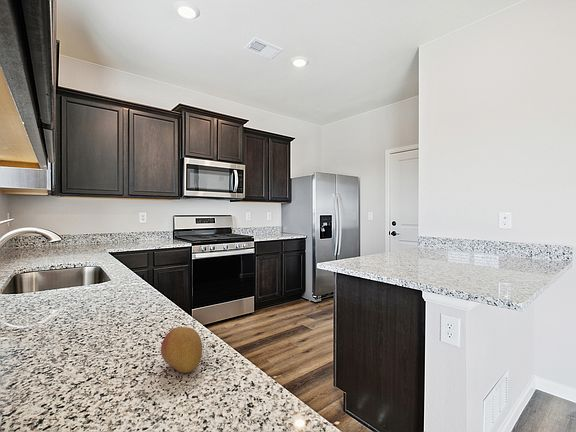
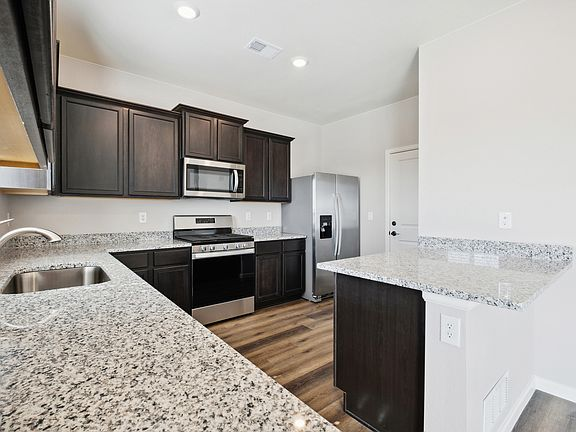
- fruit (183, 347)
